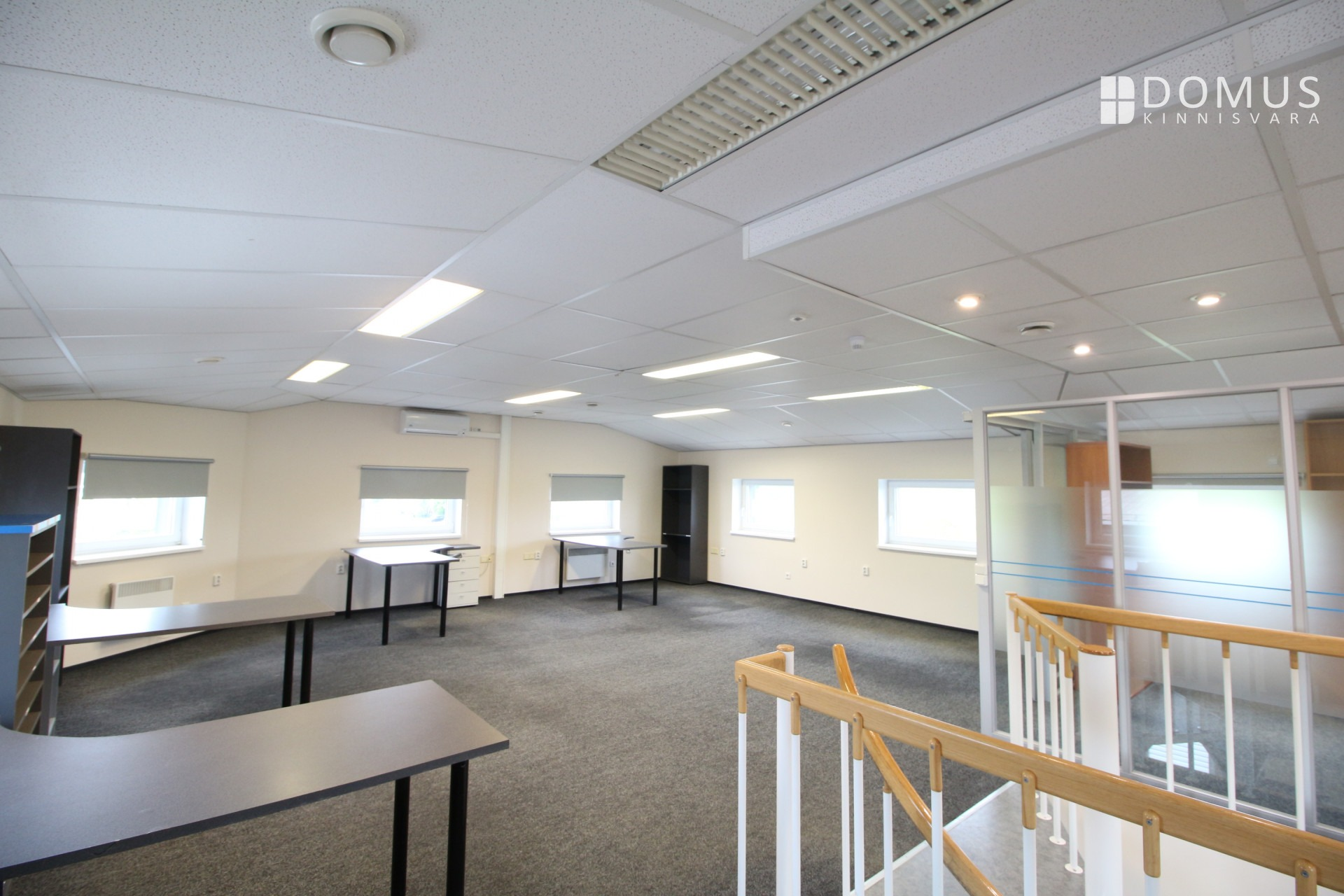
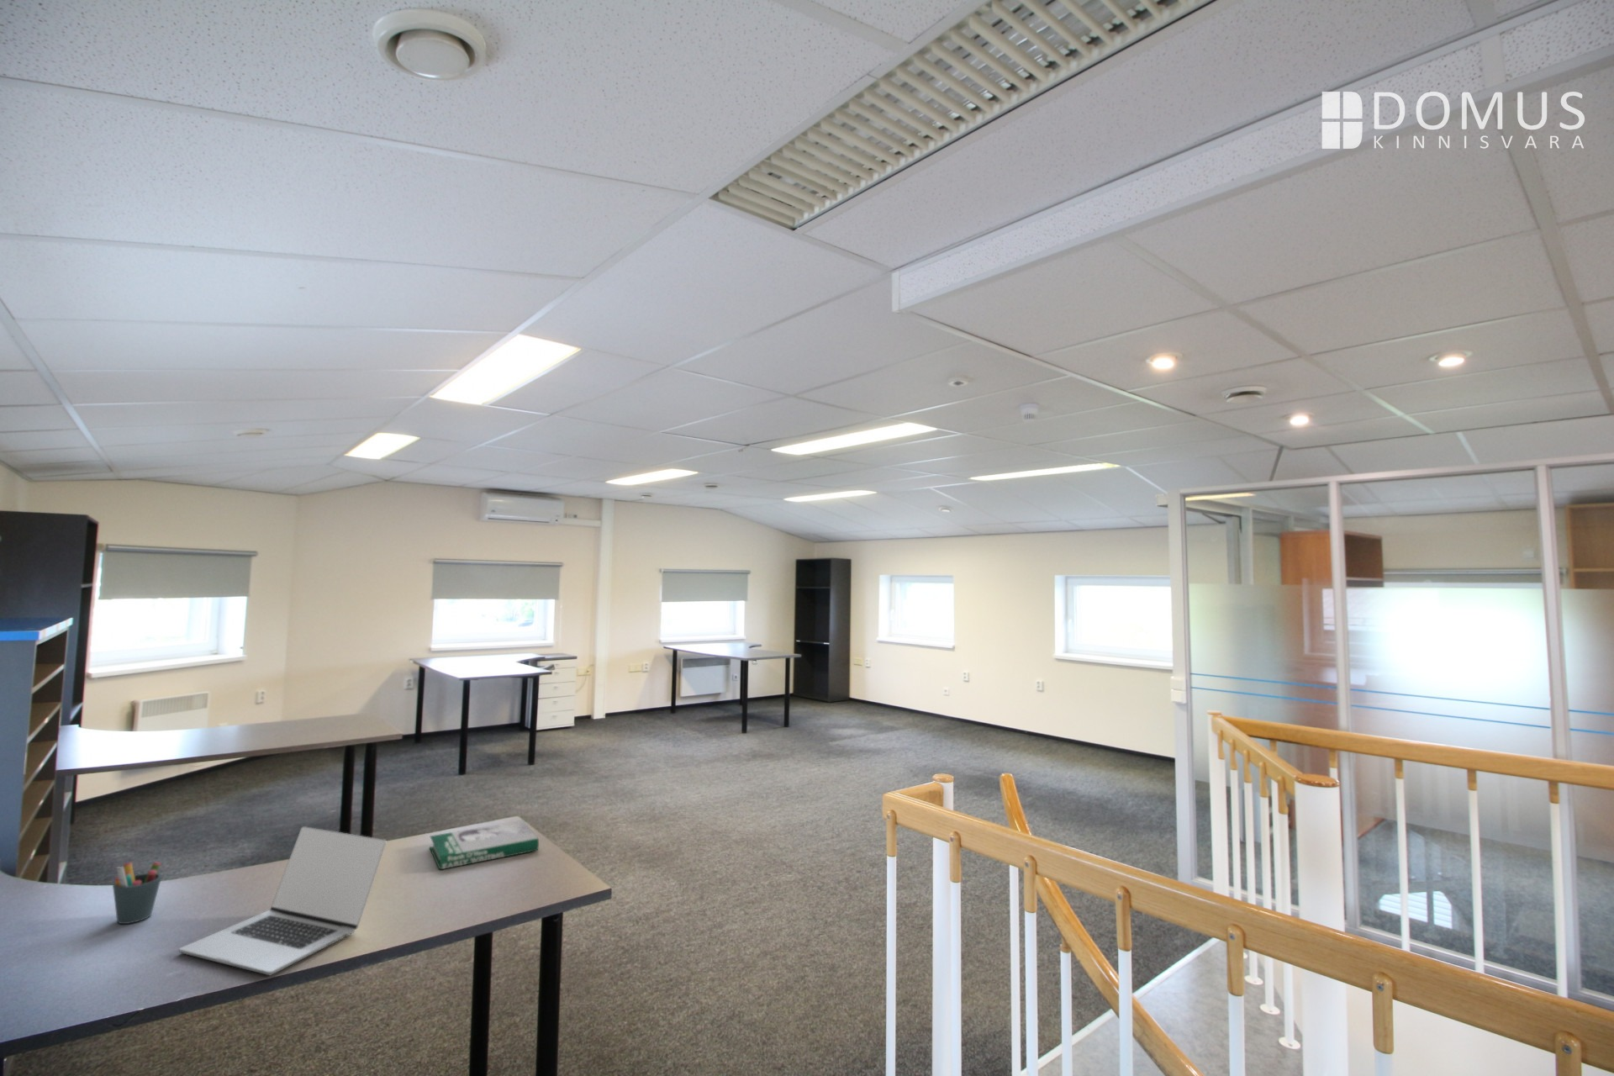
+ laptop (288, 892)
+ book (483, 843)
+ pen holder (136, 889)
